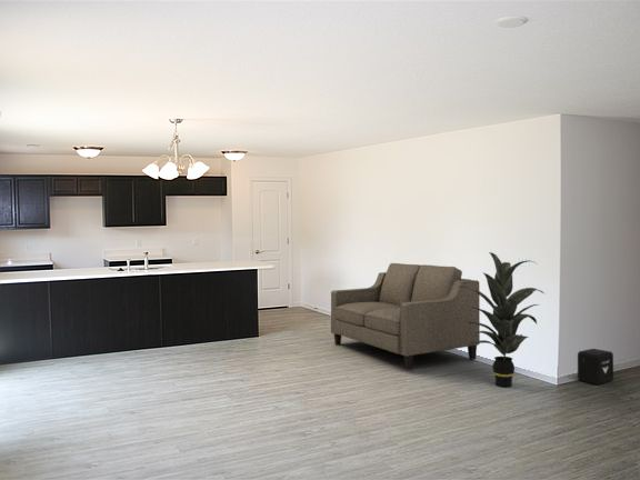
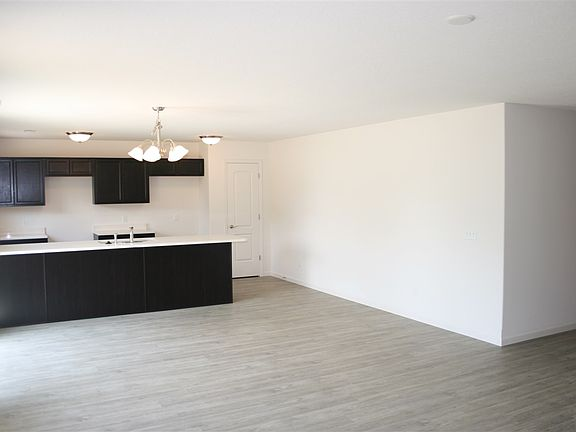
- air purifier (596, 366)
- indoor plant (501, 318)
- sofa (399, 308)
